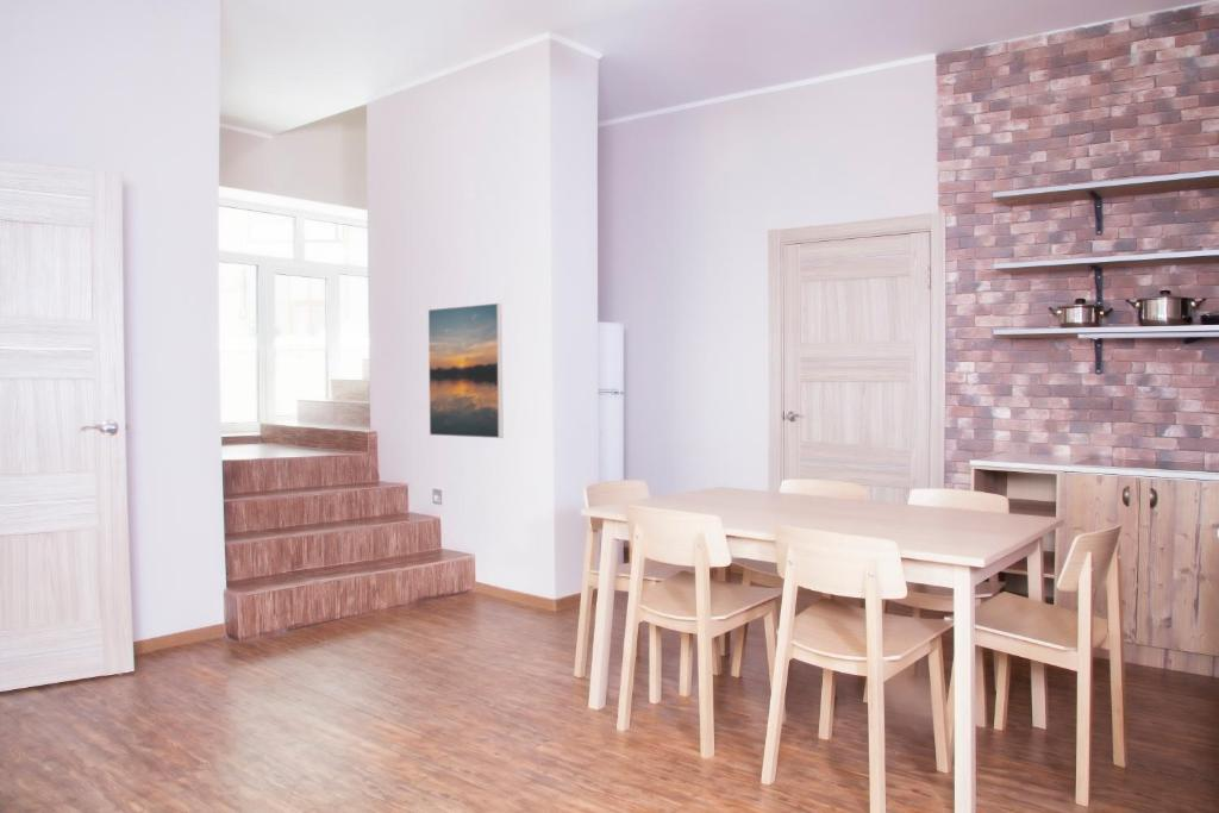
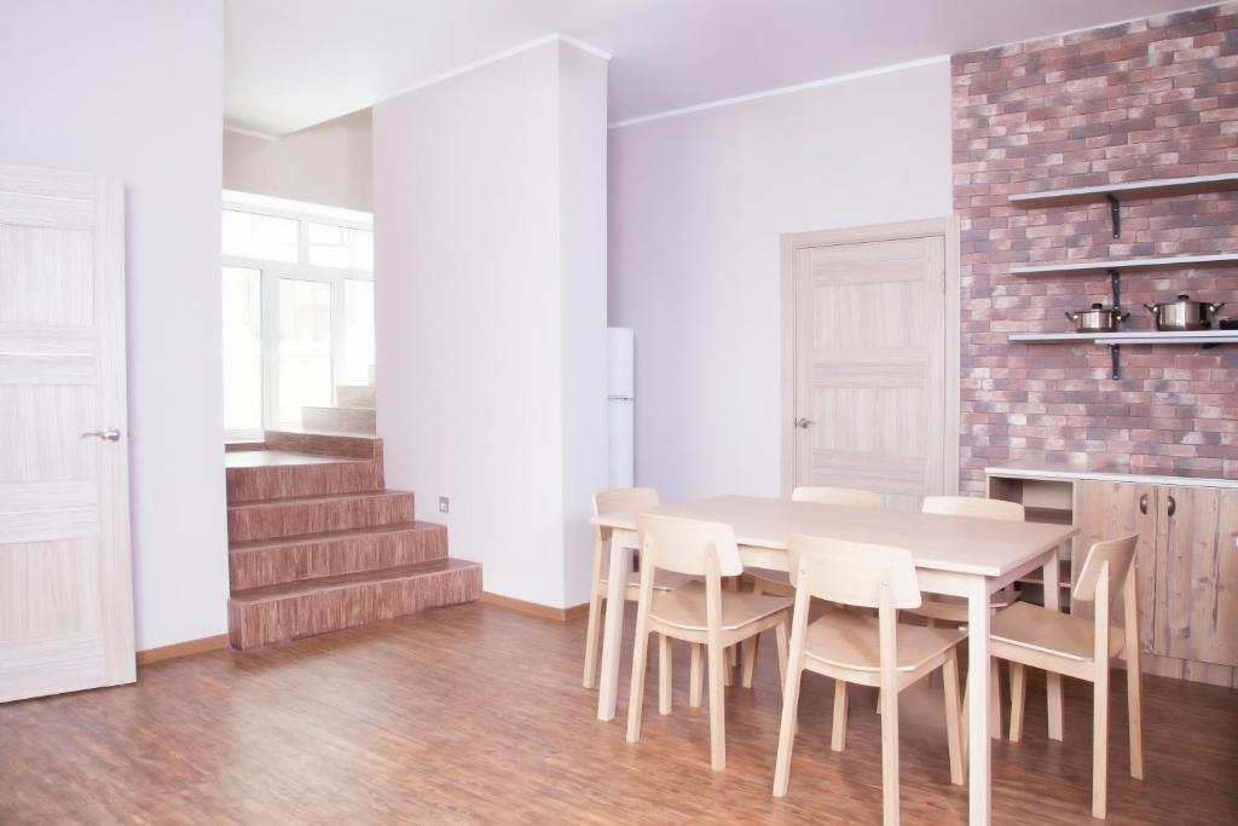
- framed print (464, 371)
